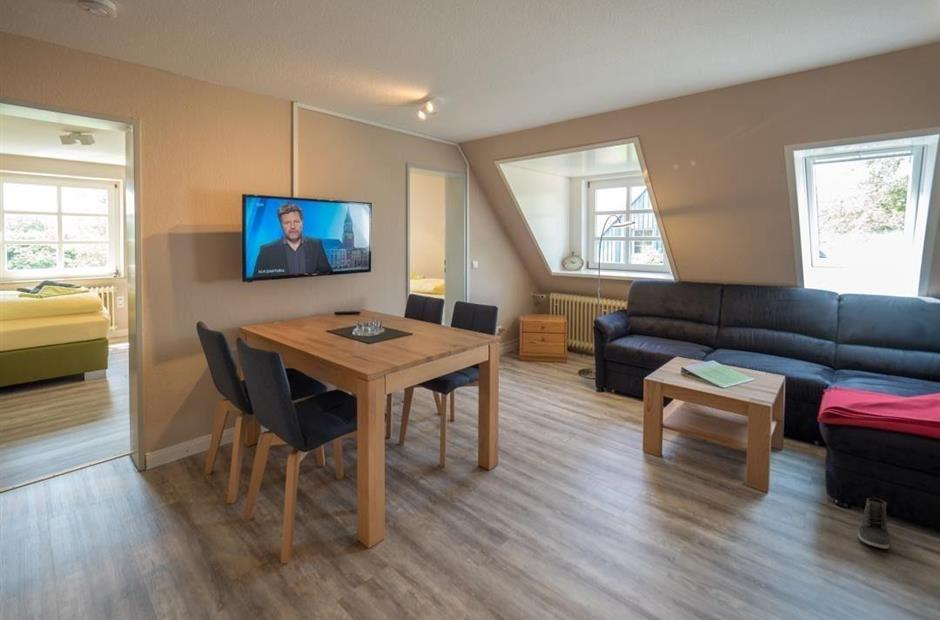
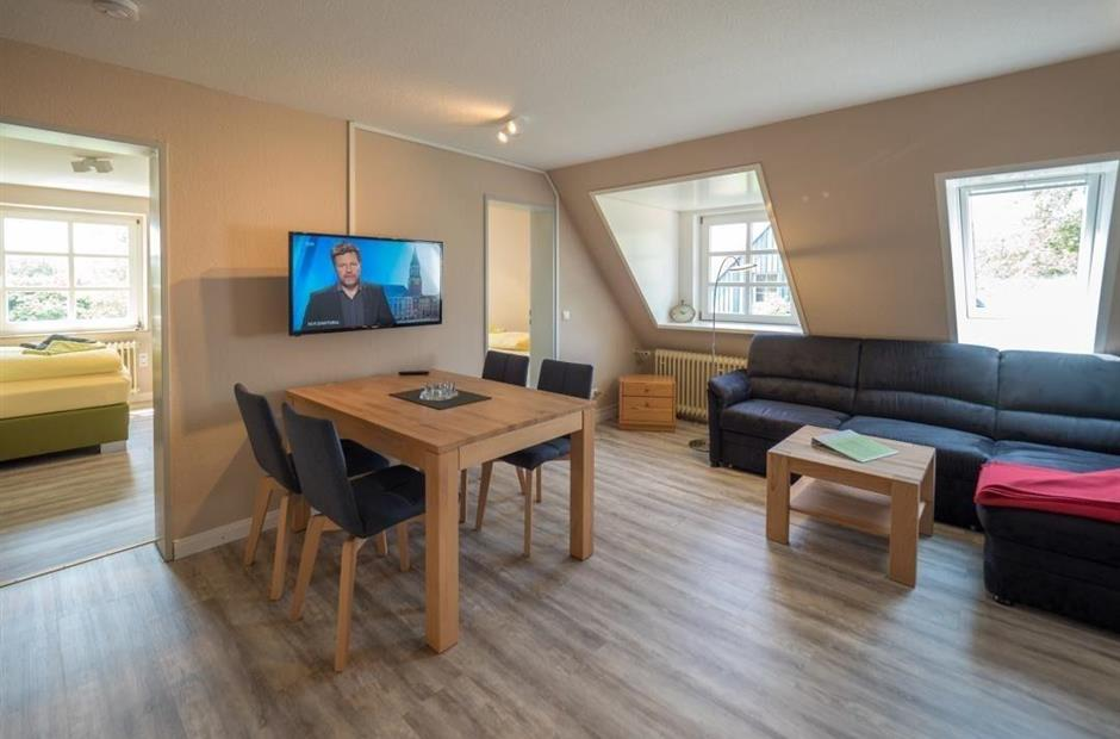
- sneaker (873, 521)
